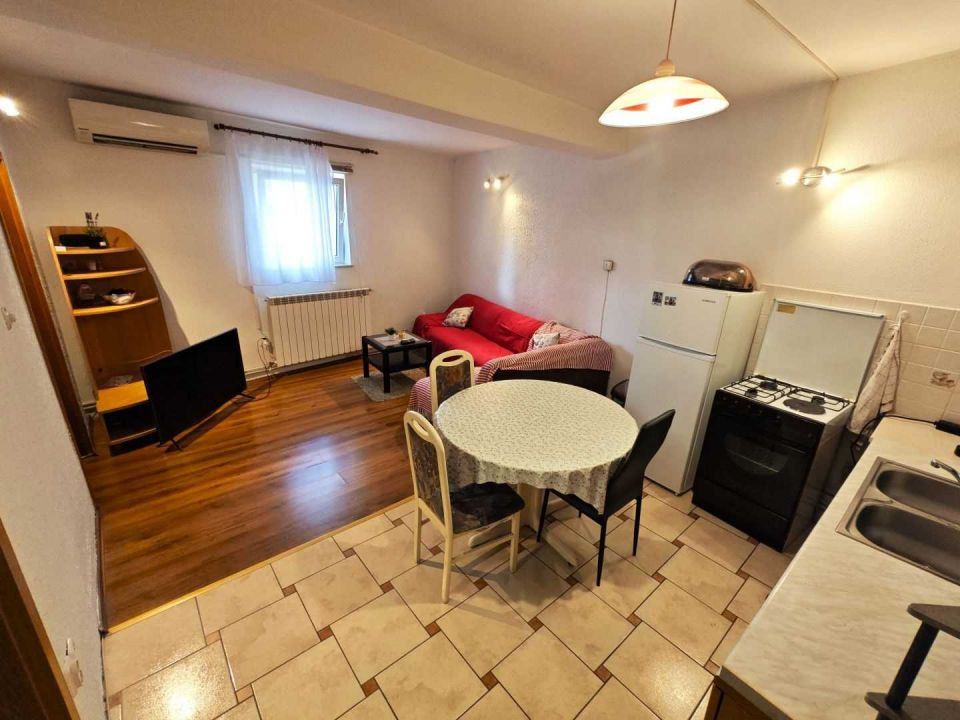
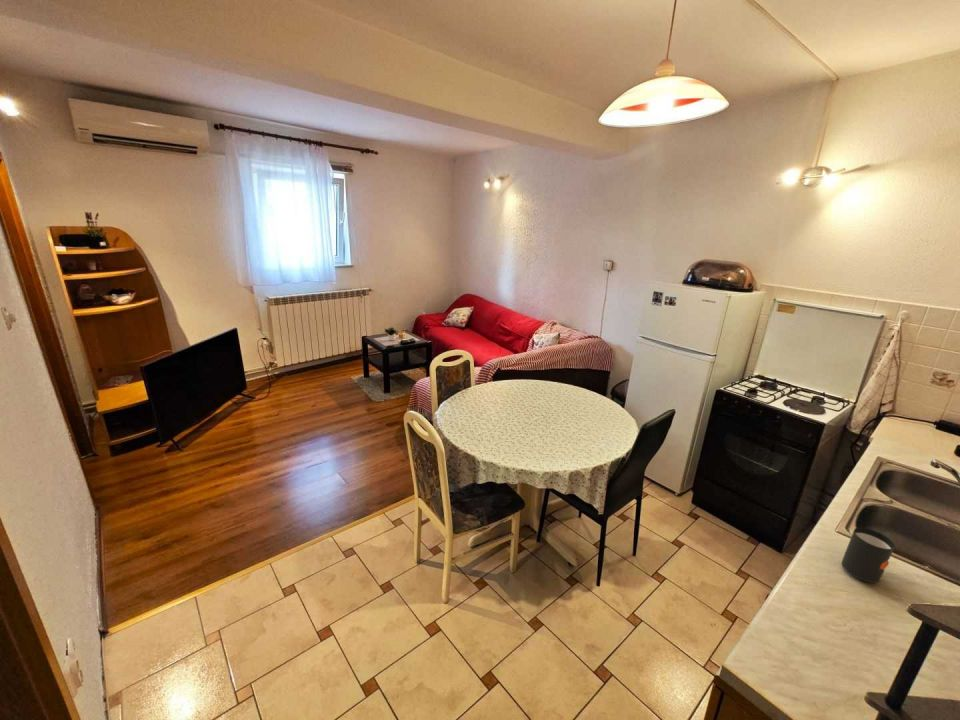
+ mug (869, 552)
